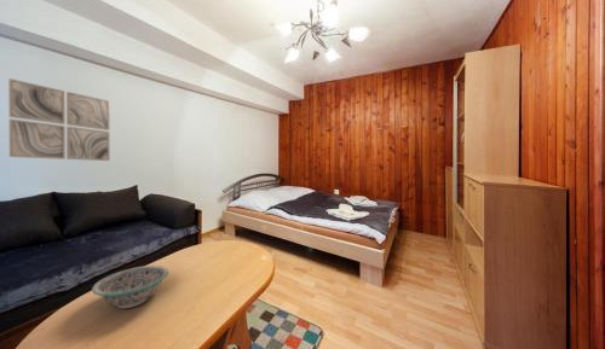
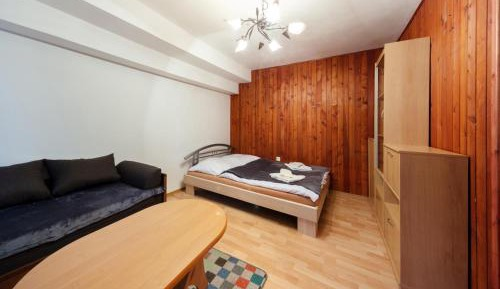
- wall art (64, 126)
- decorative bowl (133, 289)
